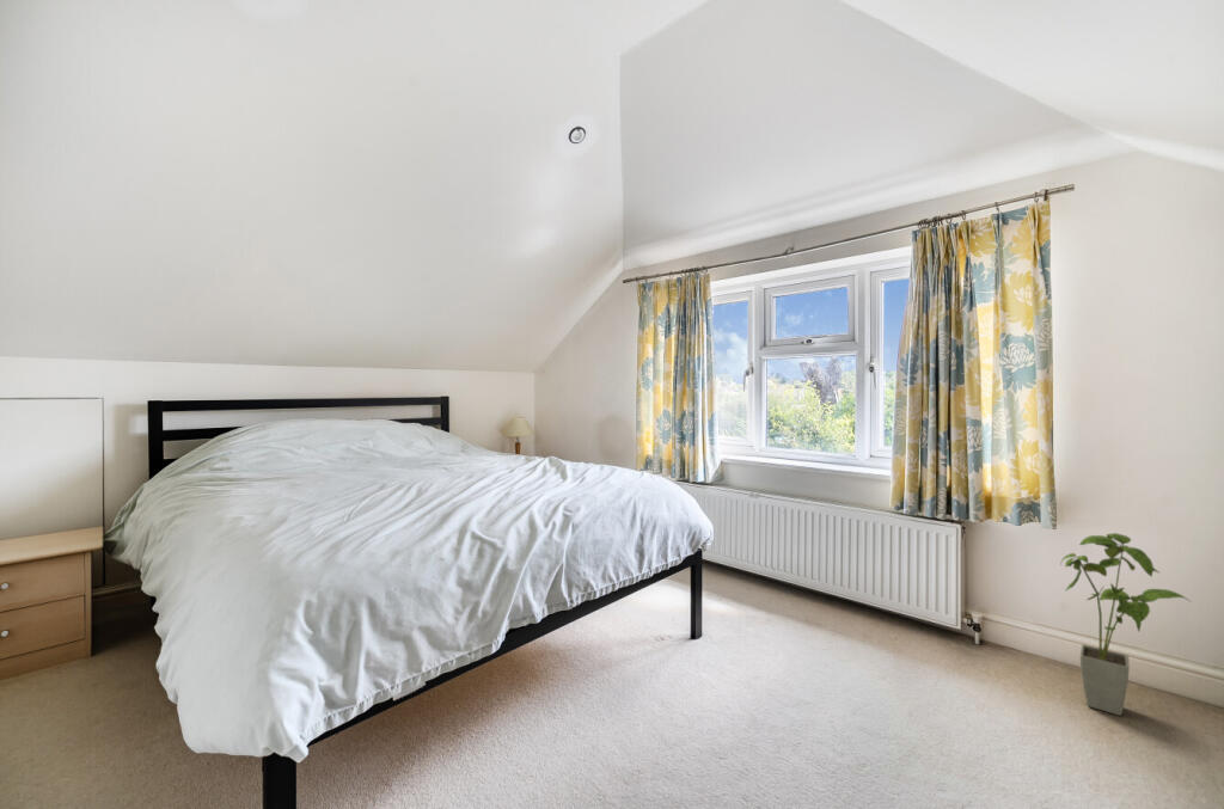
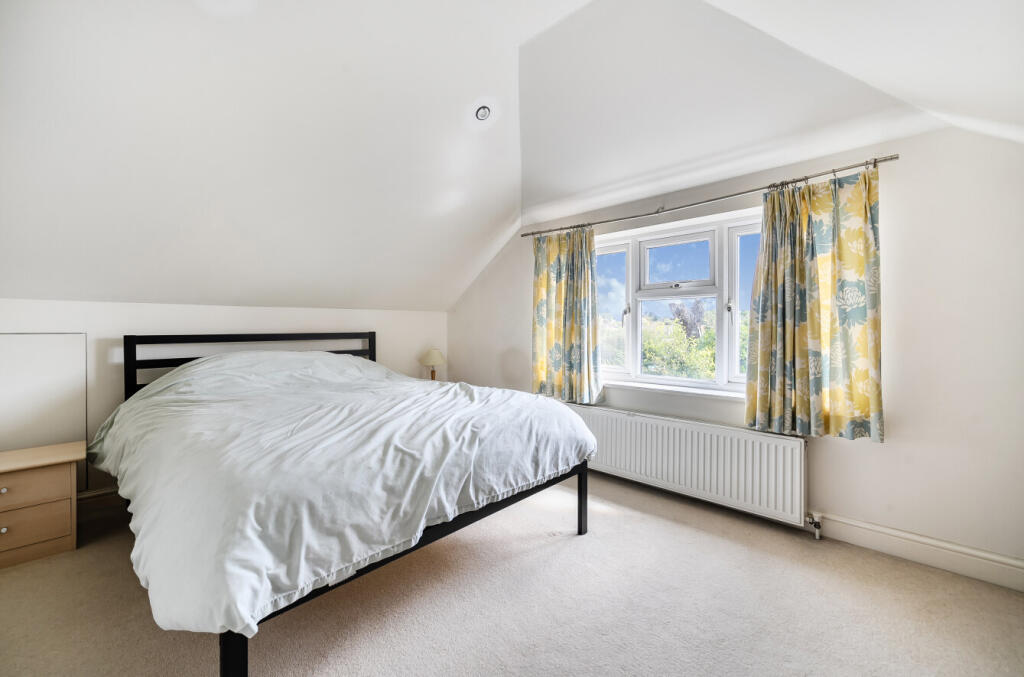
- house plant (1121, 623)
